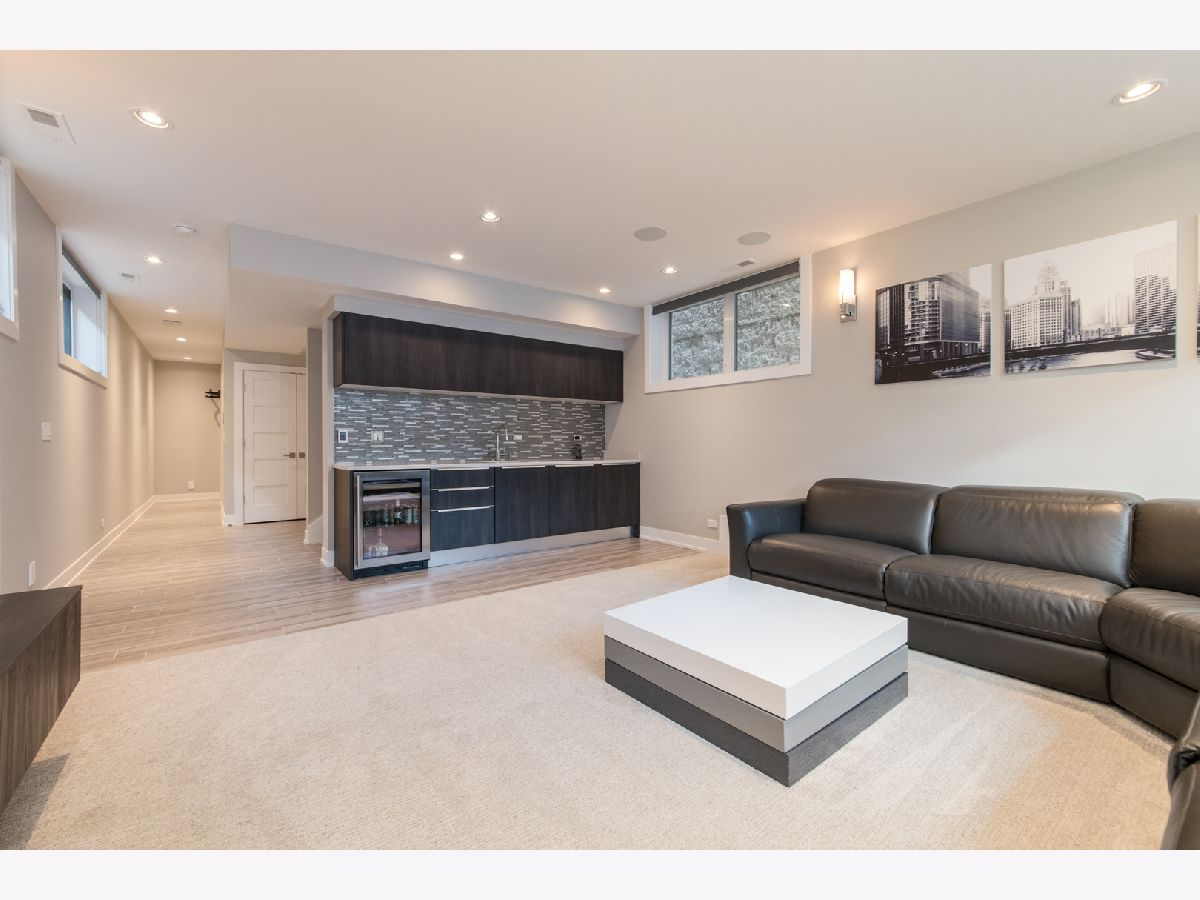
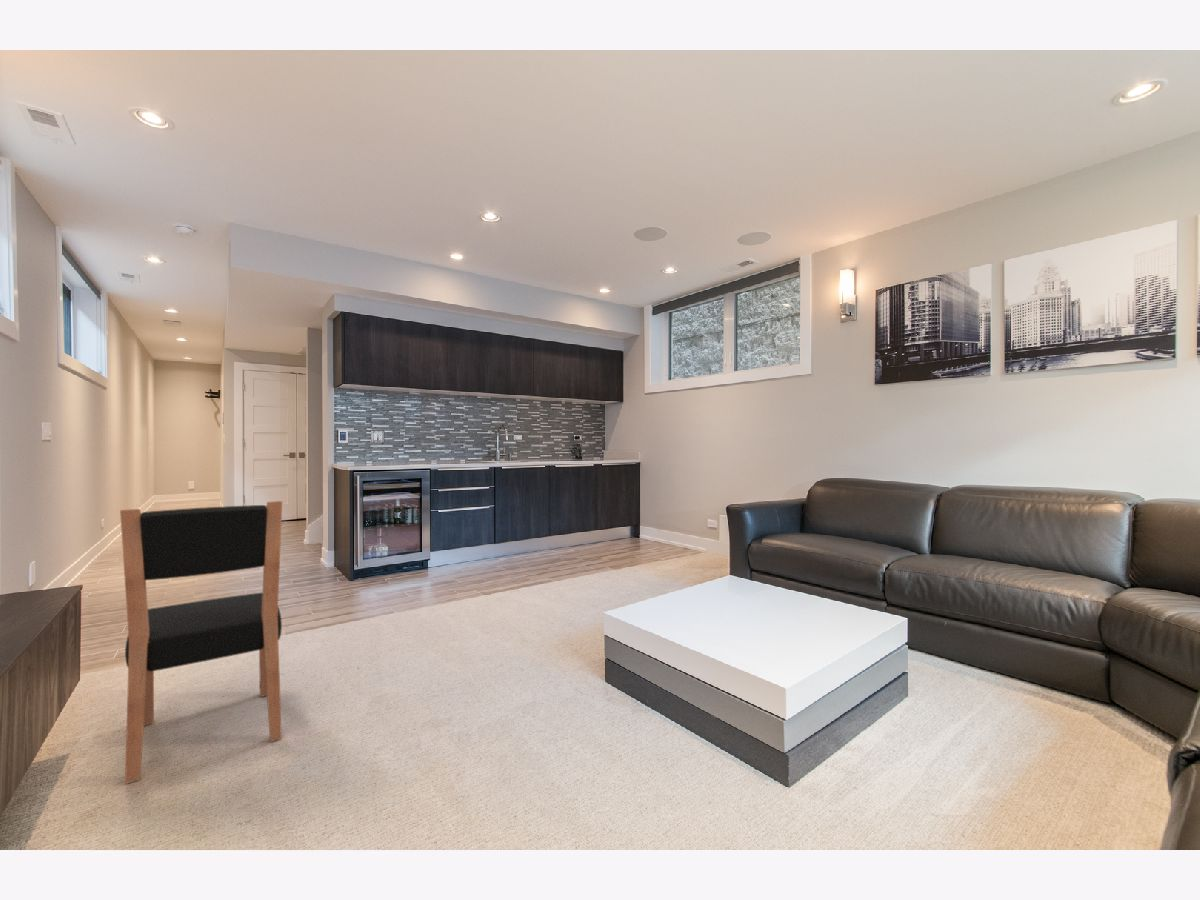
+ dining chair (208, 614)
